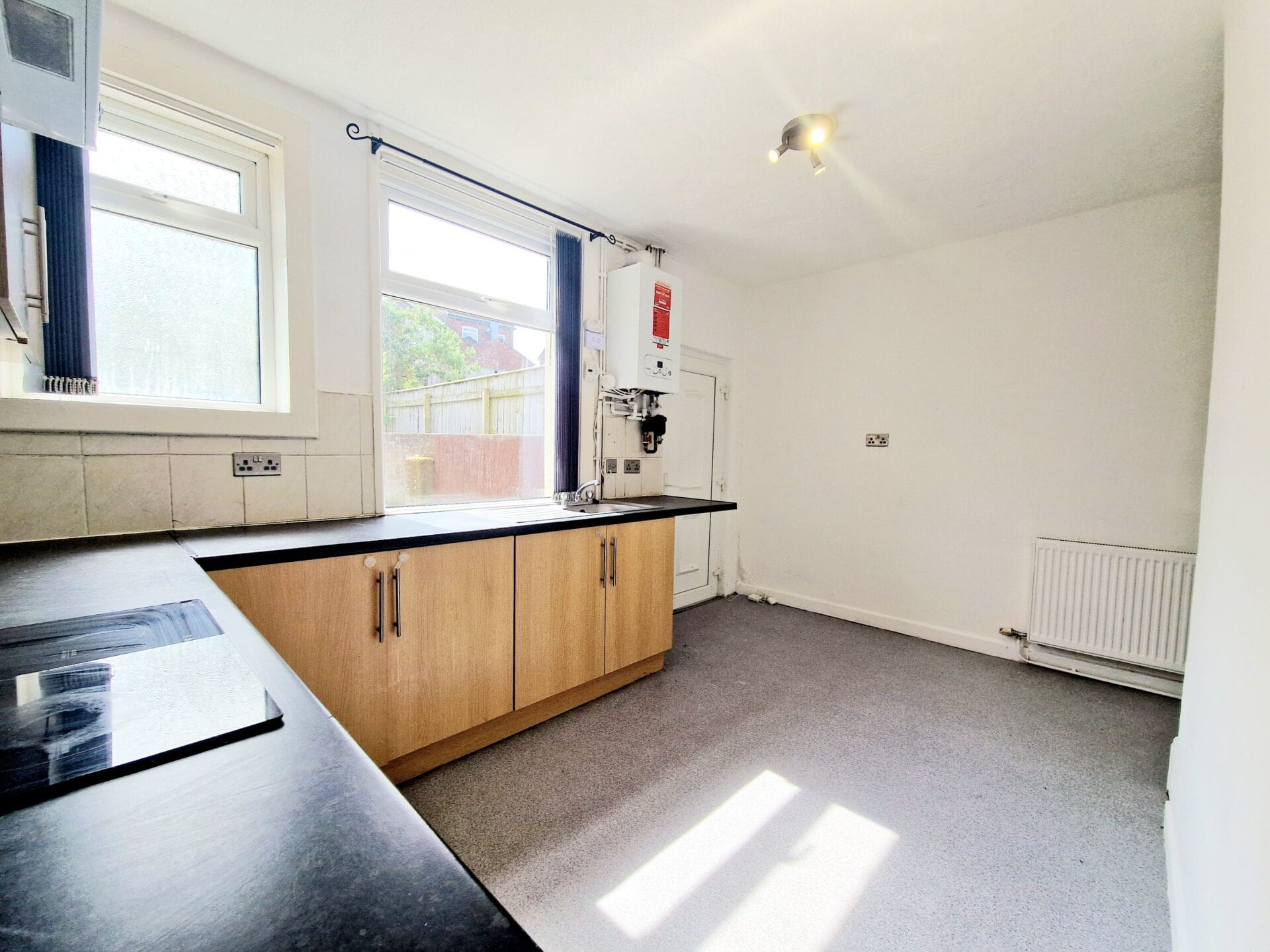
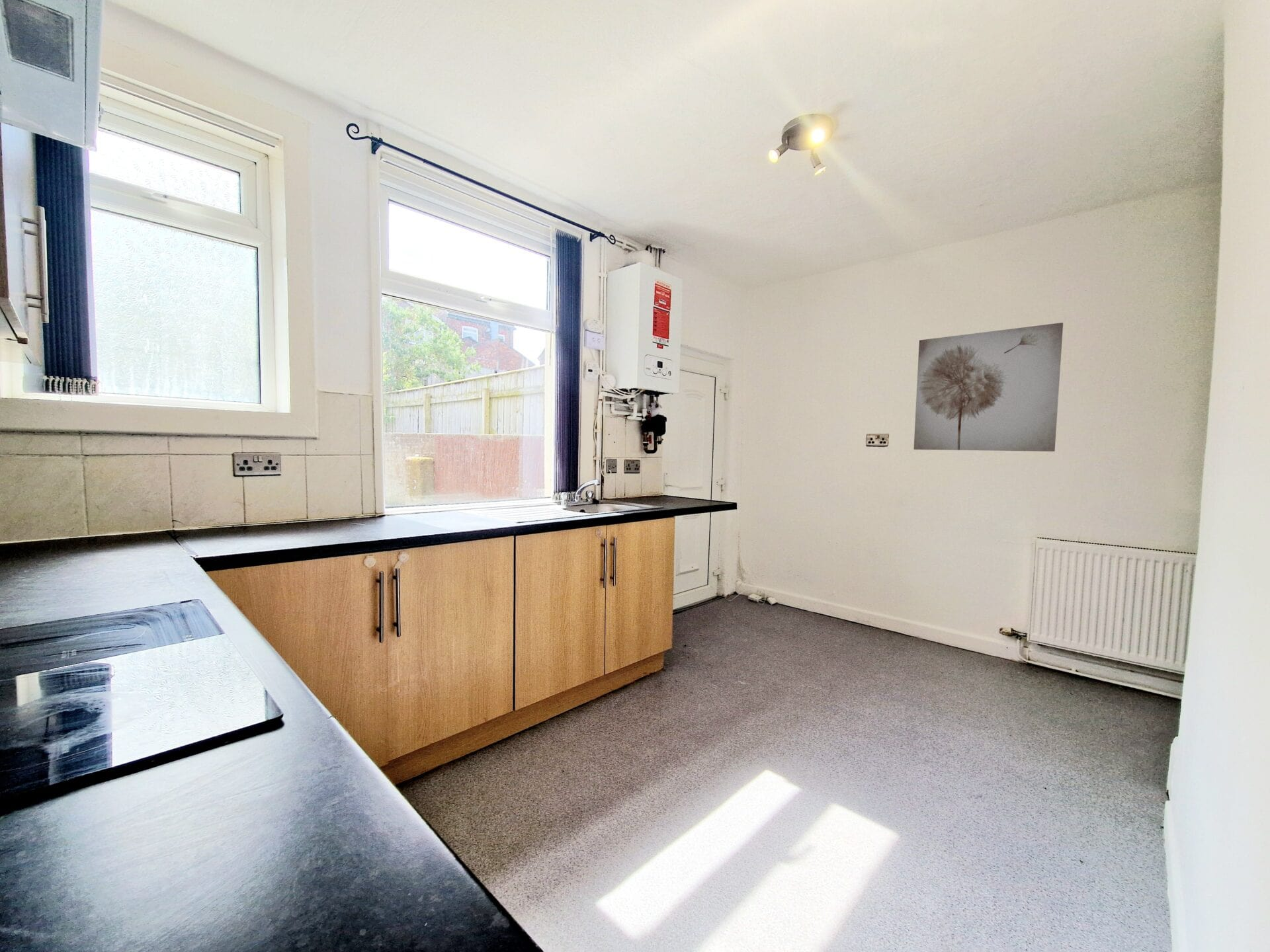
+ wall art (982, 391)
